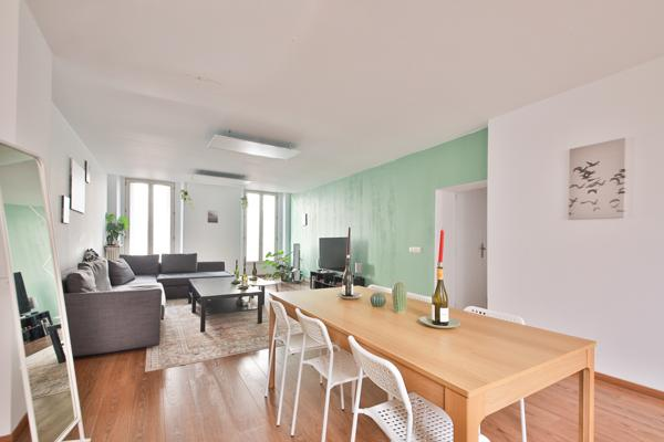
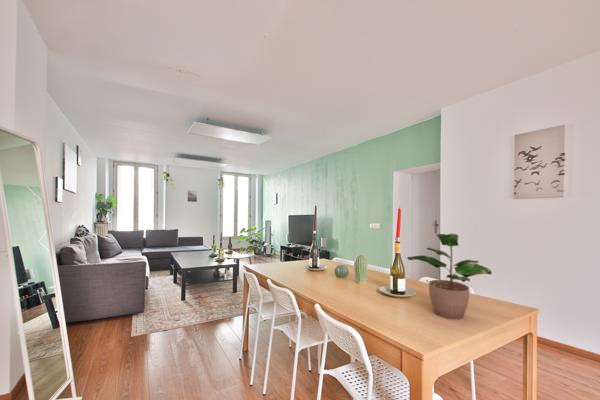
+ potted plant (448, 270)
